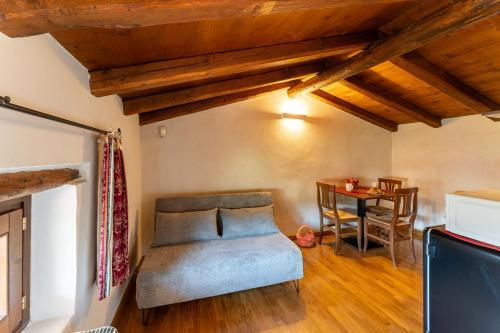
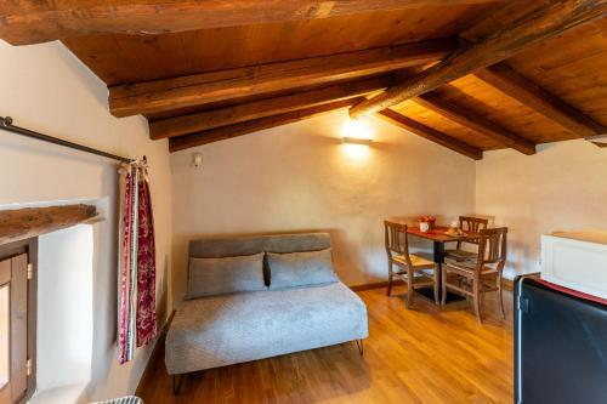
- basket (305, 234)
